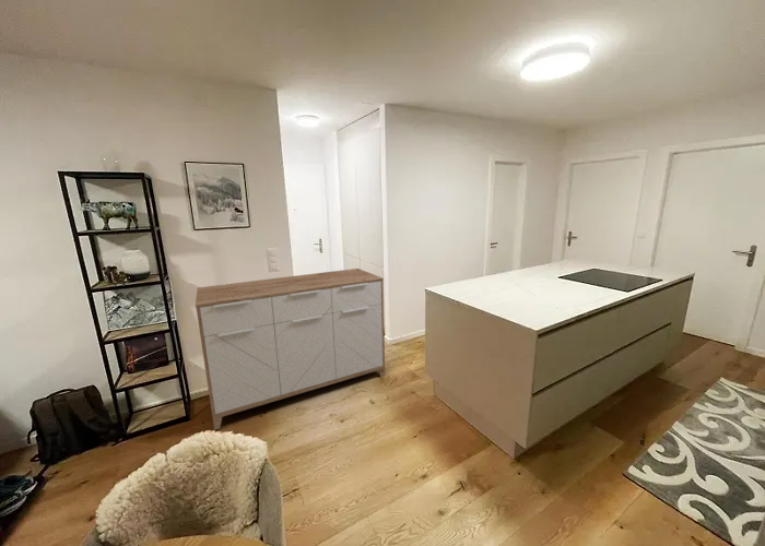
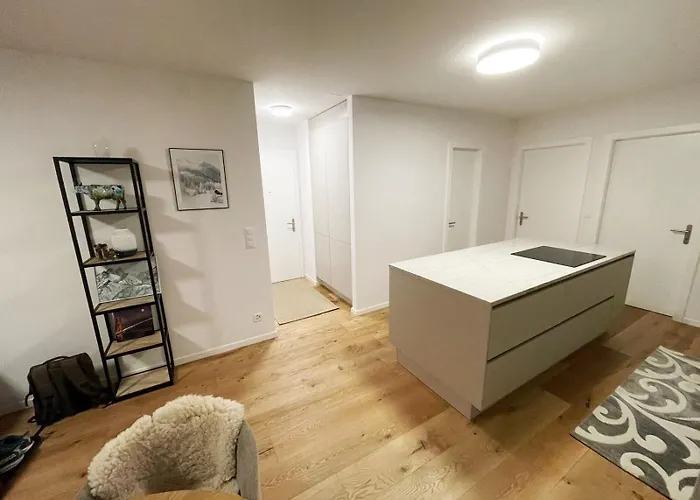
- sideboard (298, 335)
